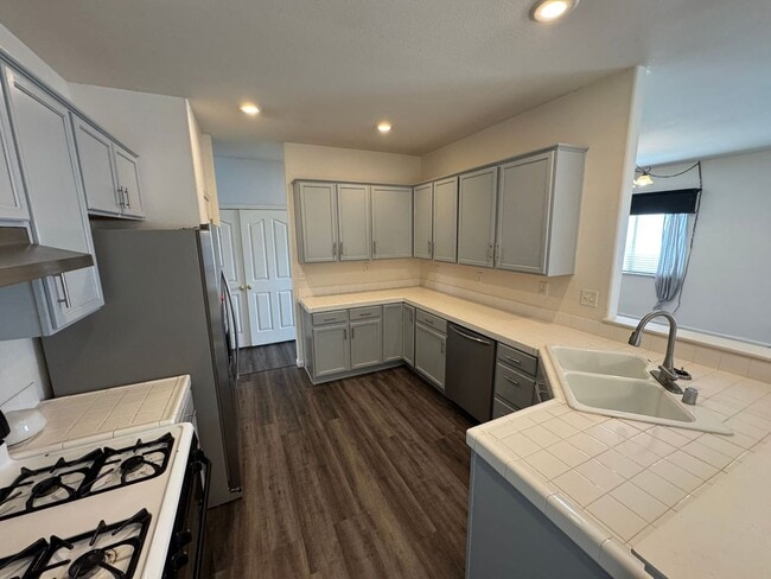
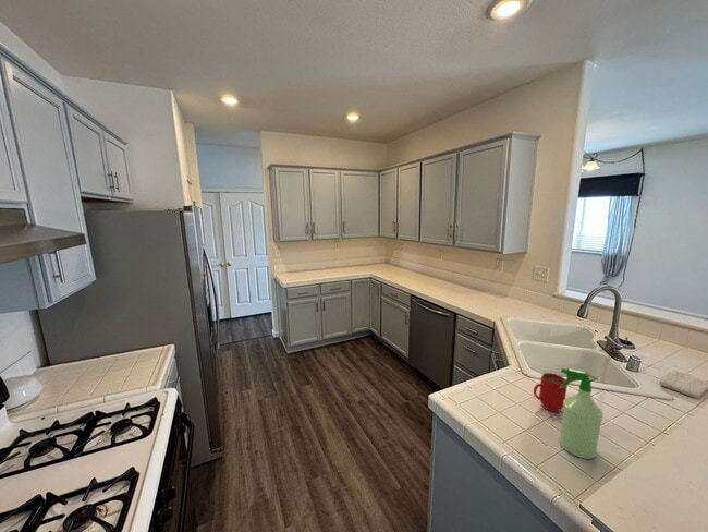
+ washcloth (686, 383)
+ spray bottle (582, 411)
+ mug (548, 392)
